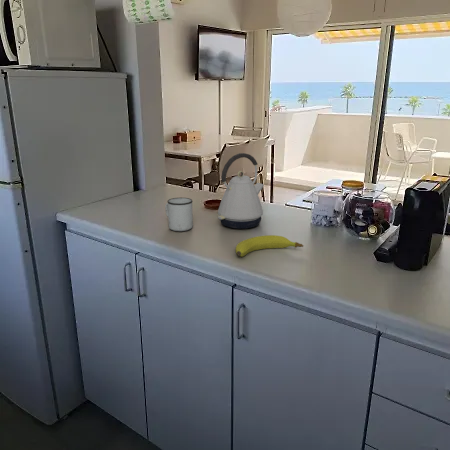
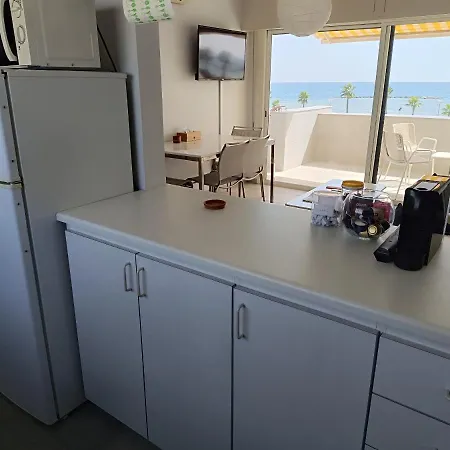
- kettle (242, 189)
- mug (177, 213)
- fruit (265, 246)
